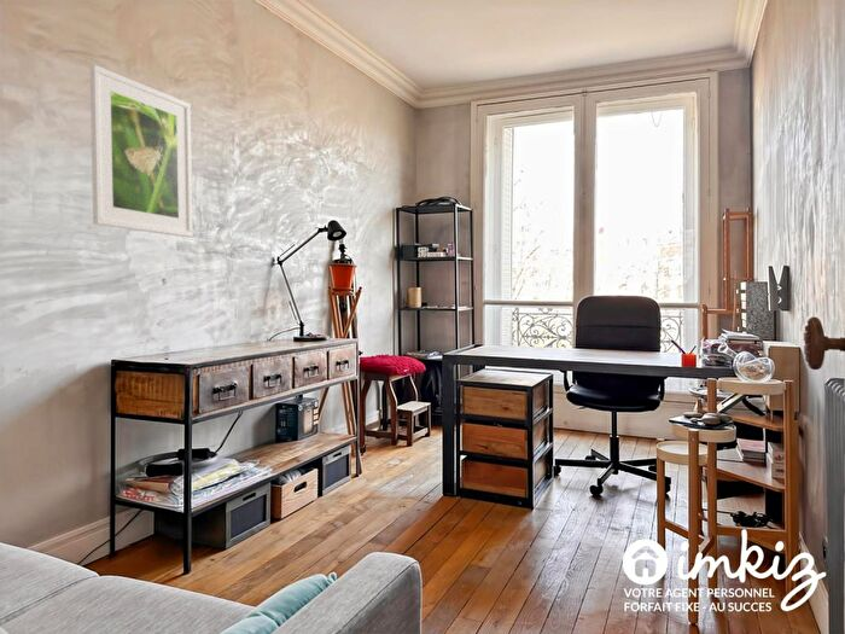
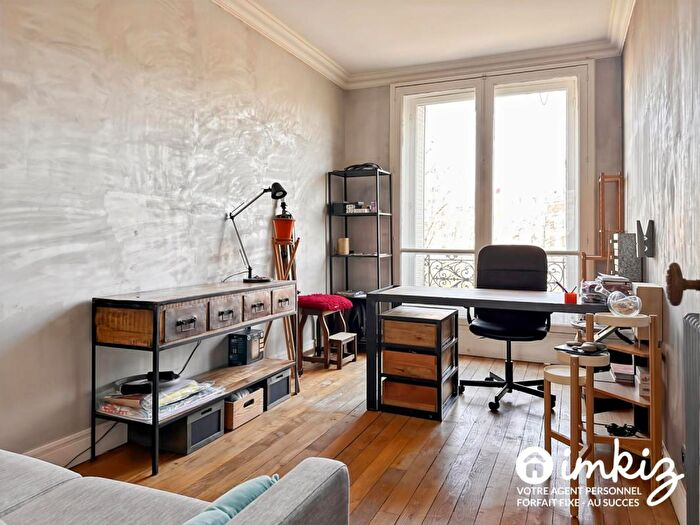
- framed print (145, 158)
